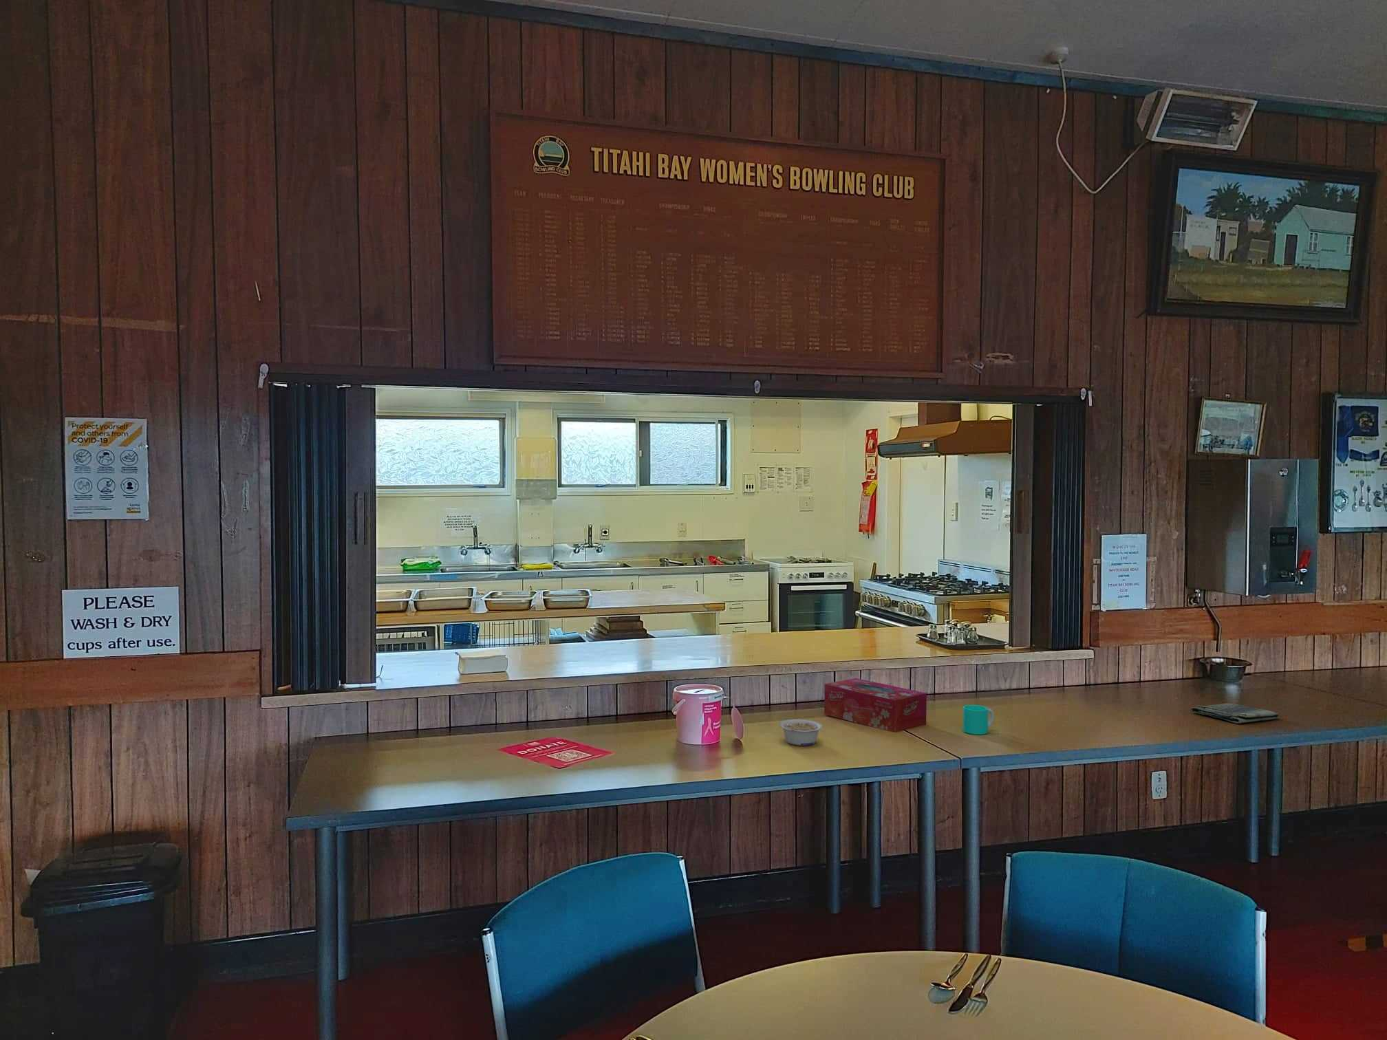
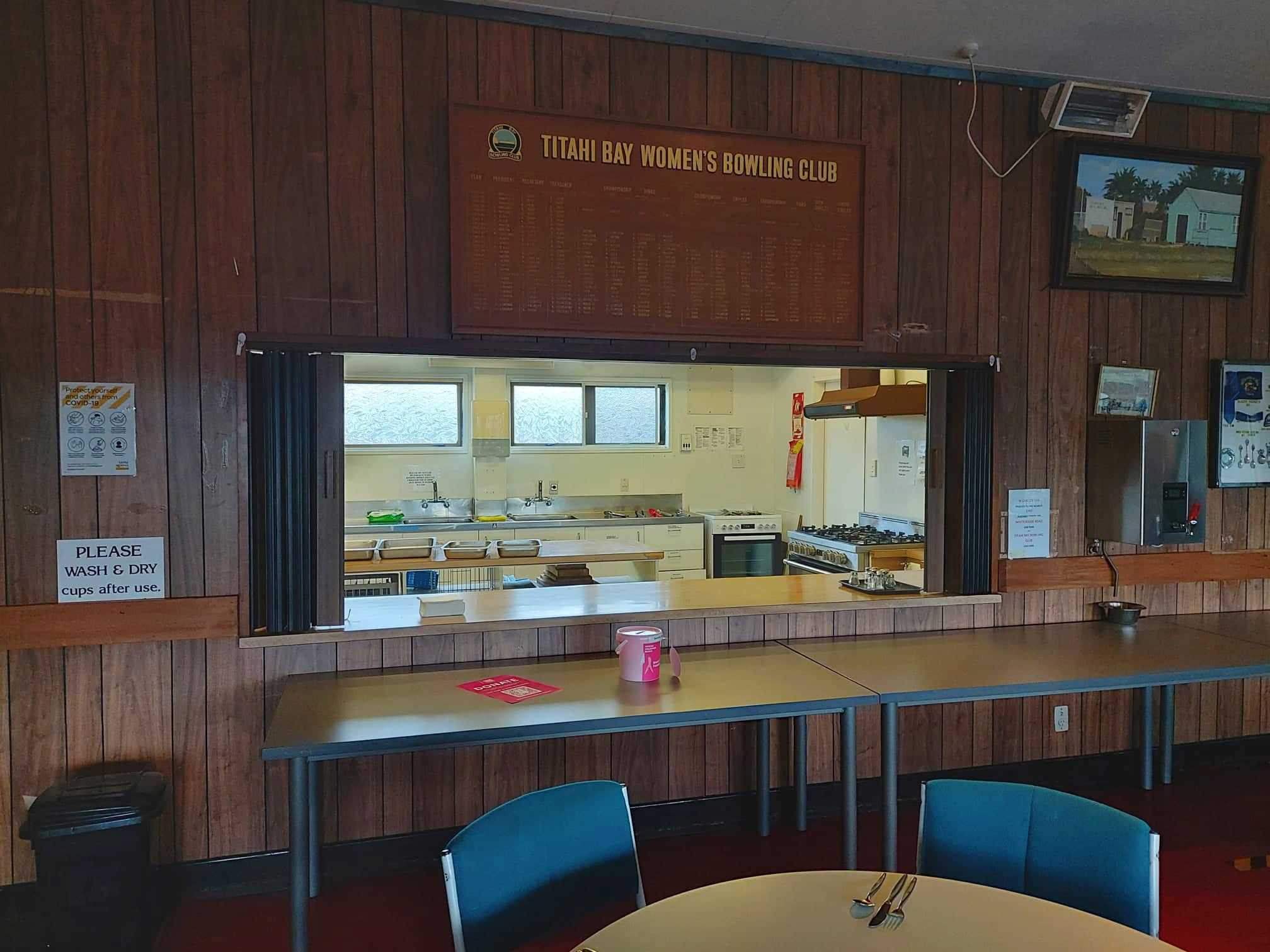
- tissue box (874, 704)
- dish towel (1234, 710)
- cup (979, 719)
- legume (801, 732)
